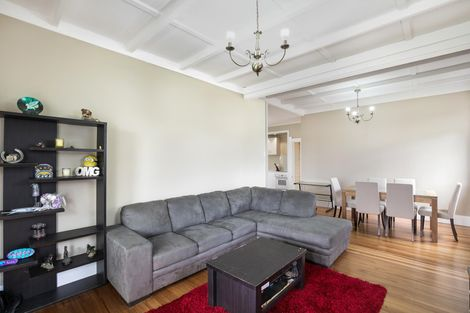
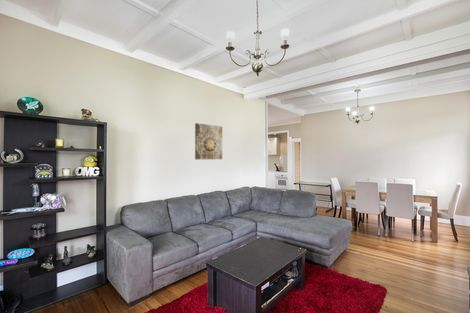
+ wall art (209, 142)
